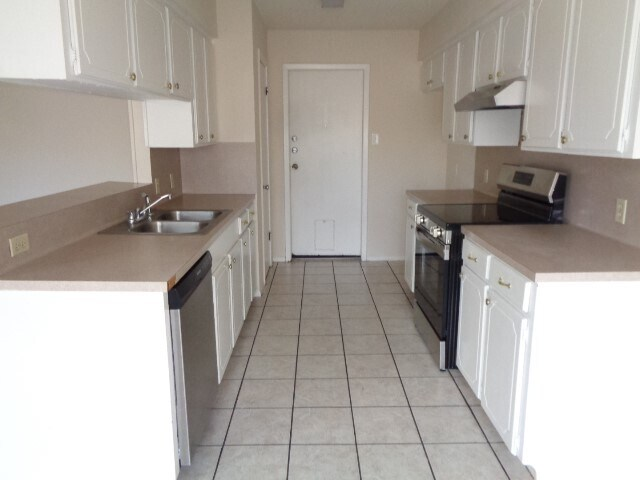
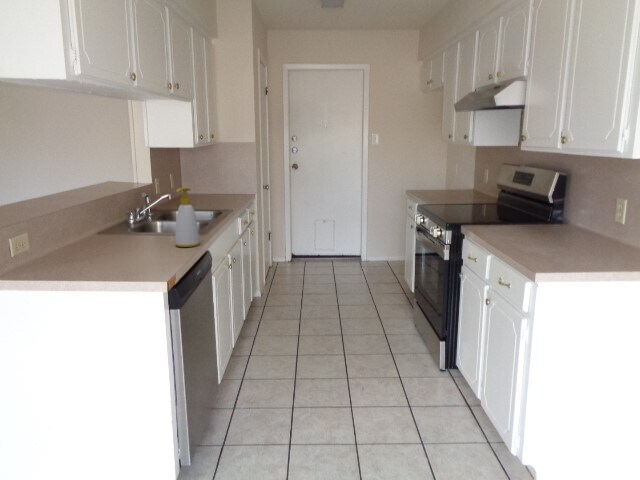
+ soap bottle (186, 216)
